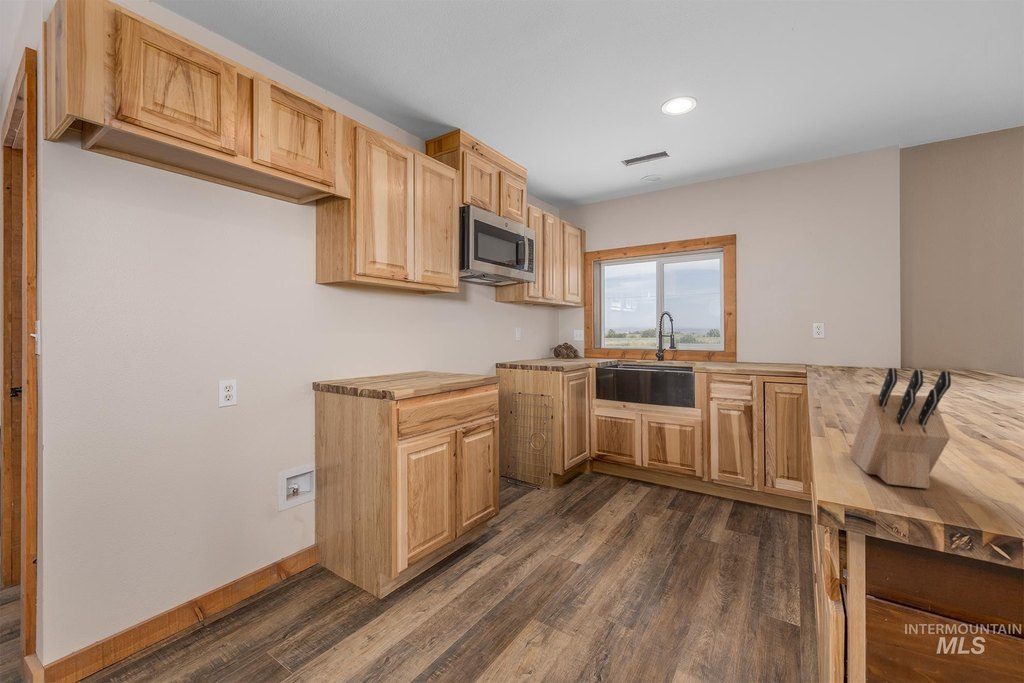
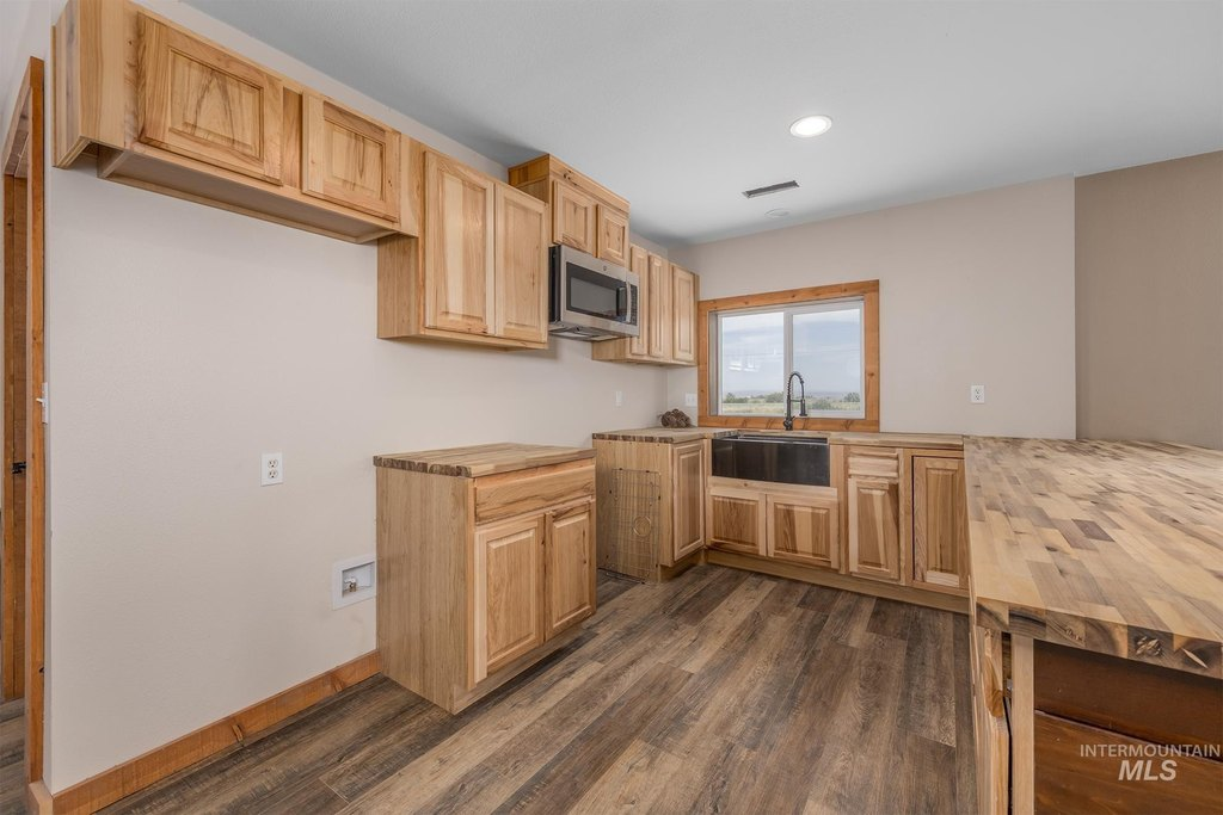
- knife block (895, 421)
